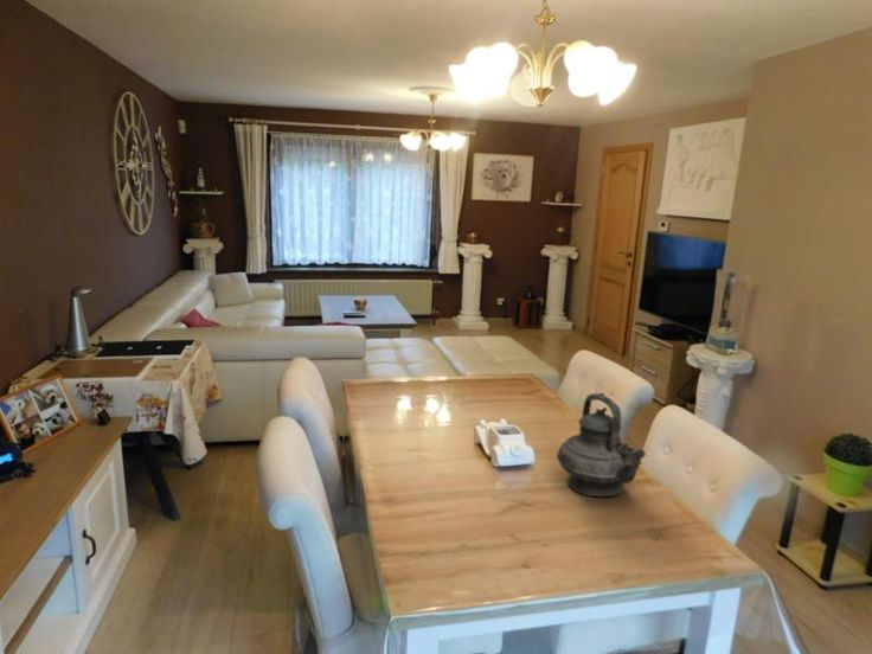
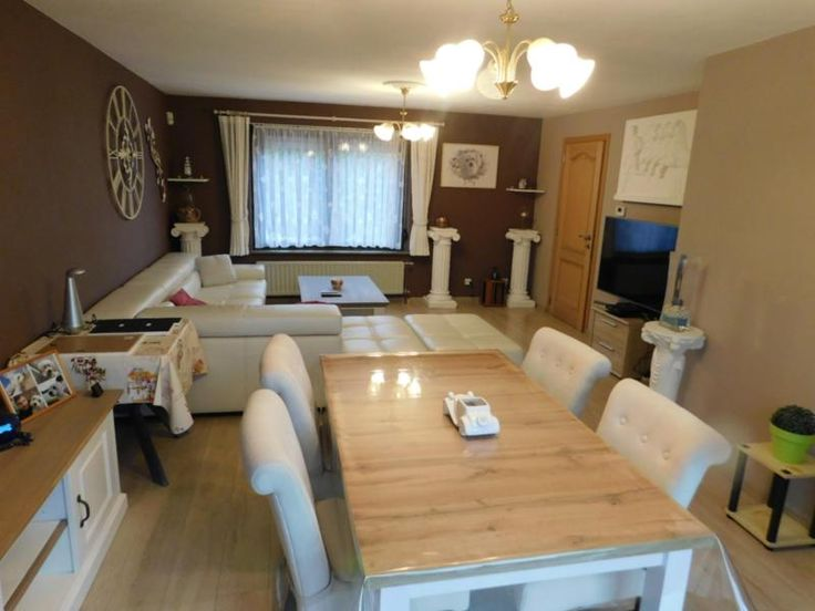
- teapot (605, 445)
